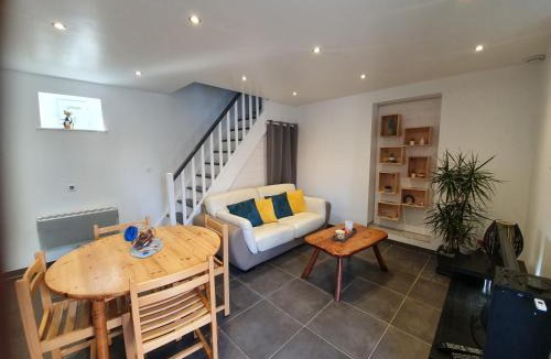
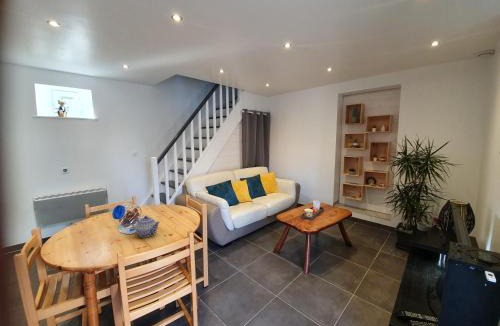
+ teapot (146, 225)
